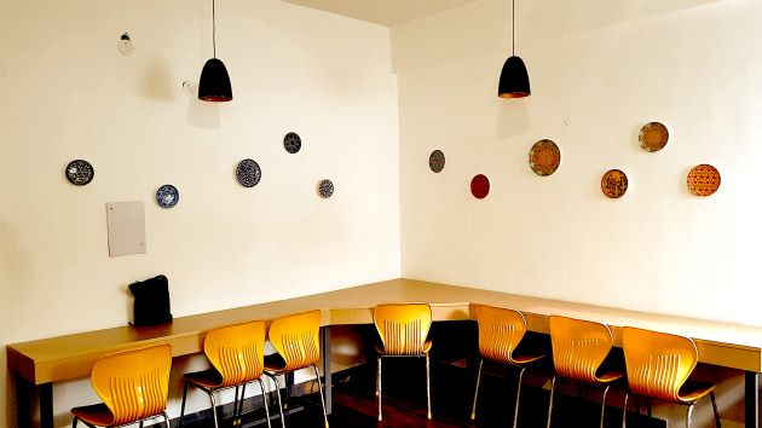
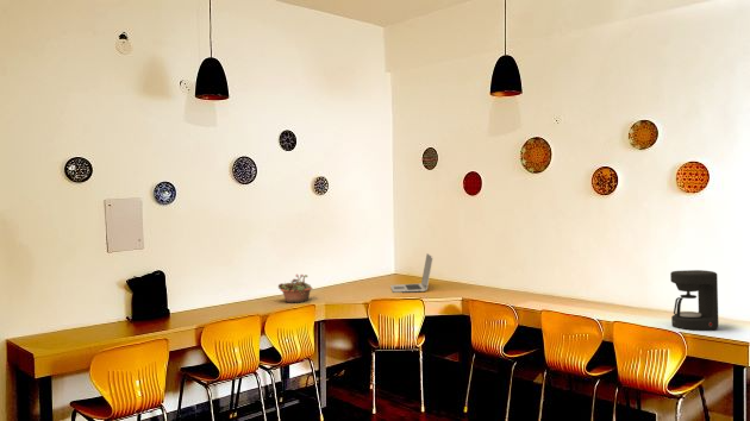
+ coffee maker (693, 297)
+ laptop (423, 274)
+ succulent planter (298, 288)
